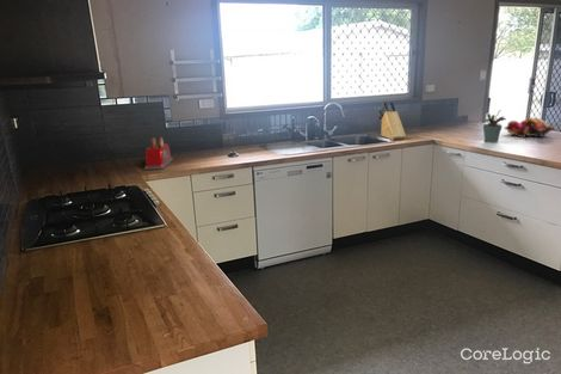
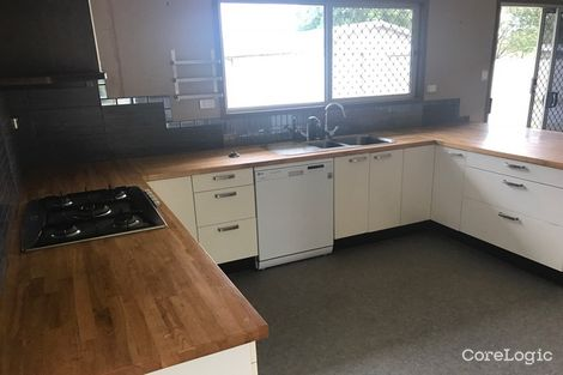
- toaster (158, 151)
- fruit basket (529, 127)
- knife block (390, 118)
- potted plant (494, 125)
